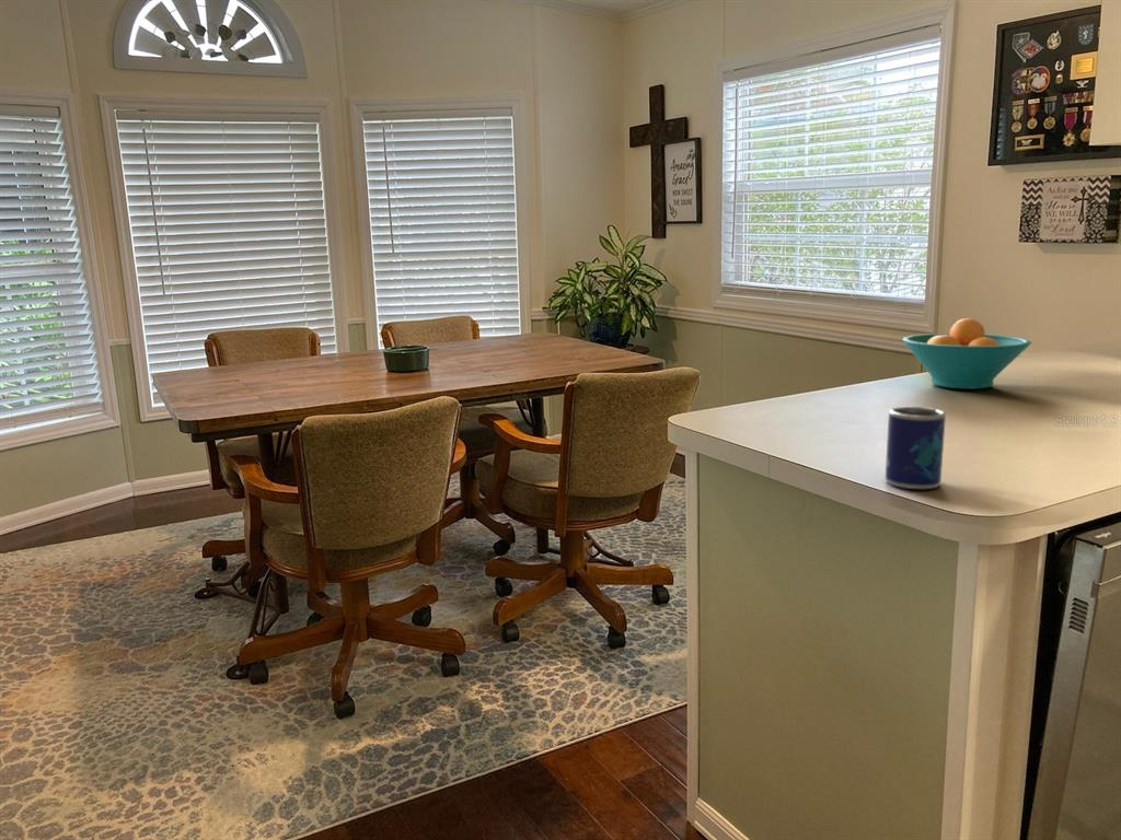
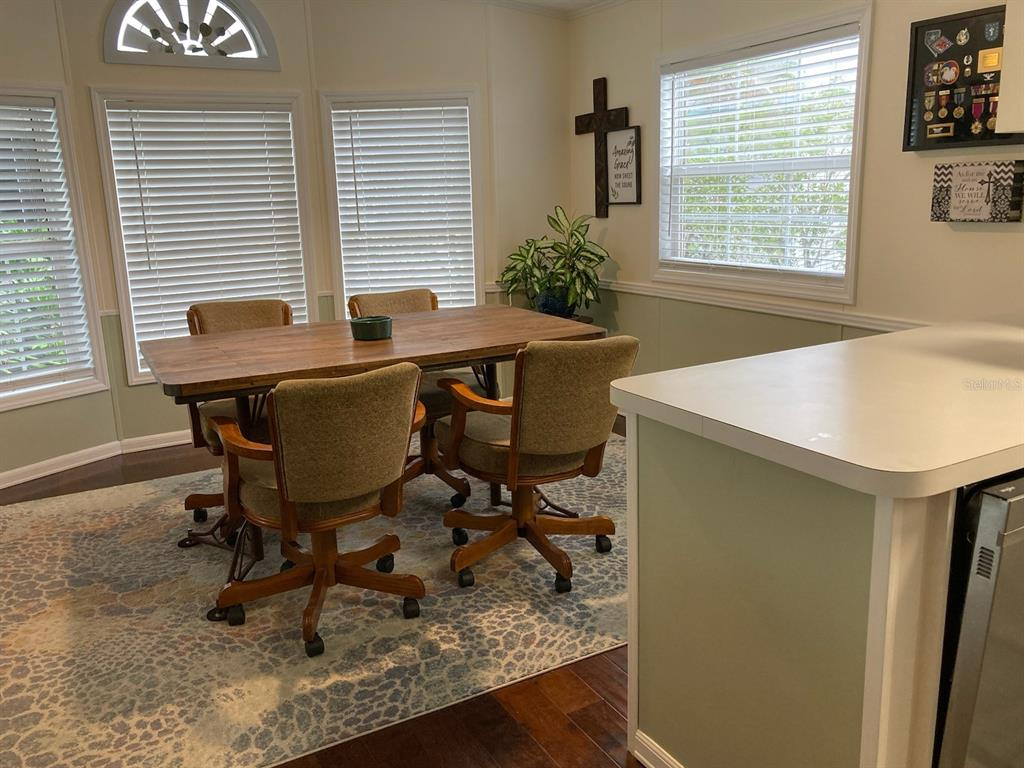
- fruit bowl (963, 351)
- mug (918, 444)
